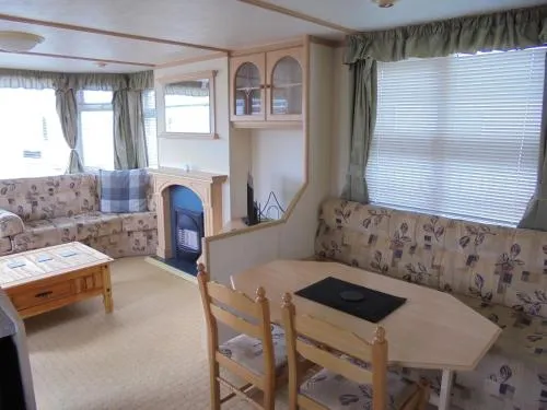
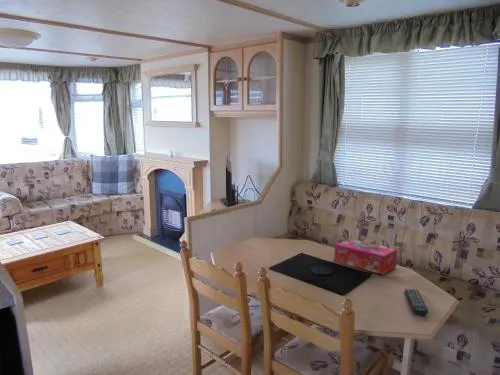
+ remote control (415, 300)
+ tissue box (364, 255)
